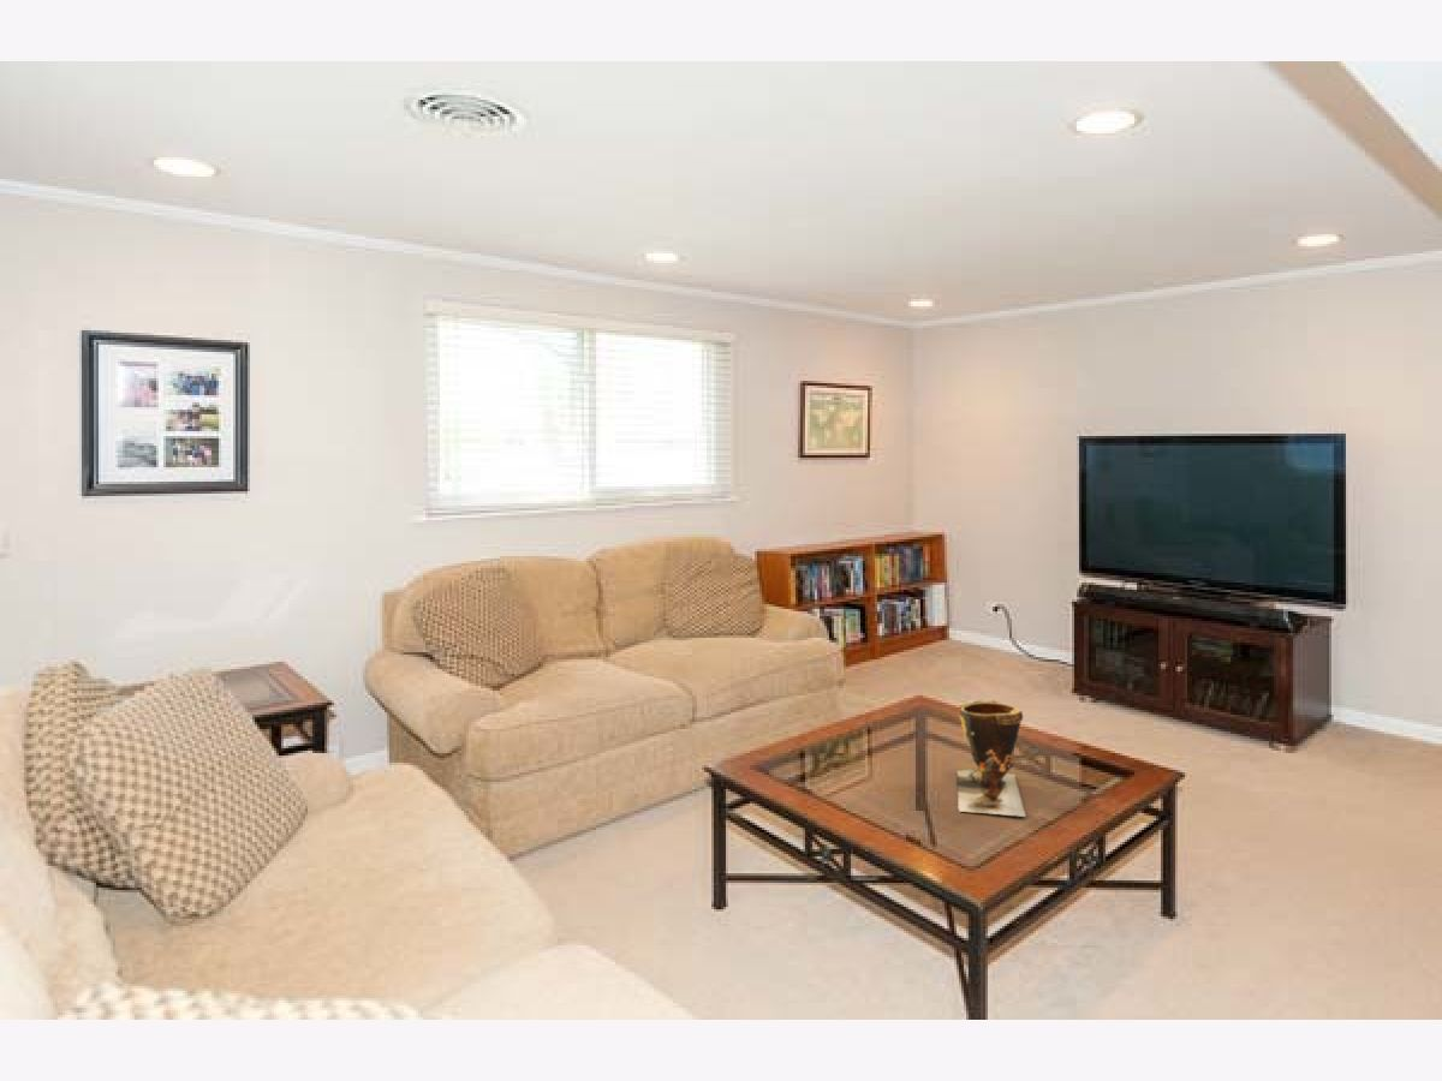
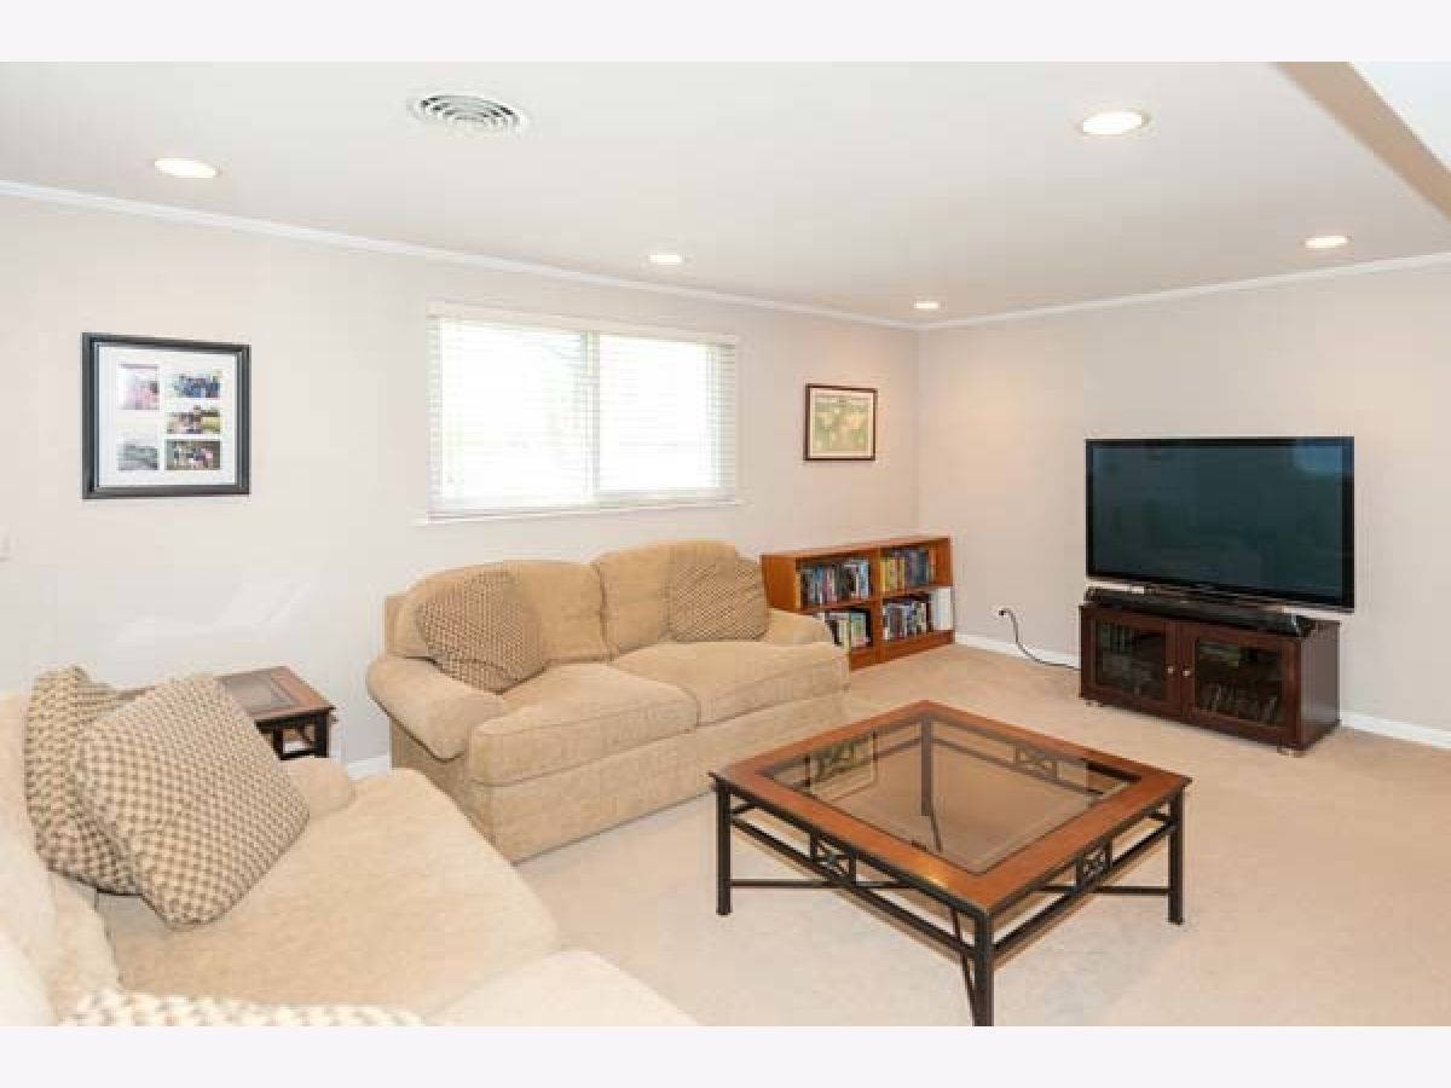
- clay pot (990, 753)
